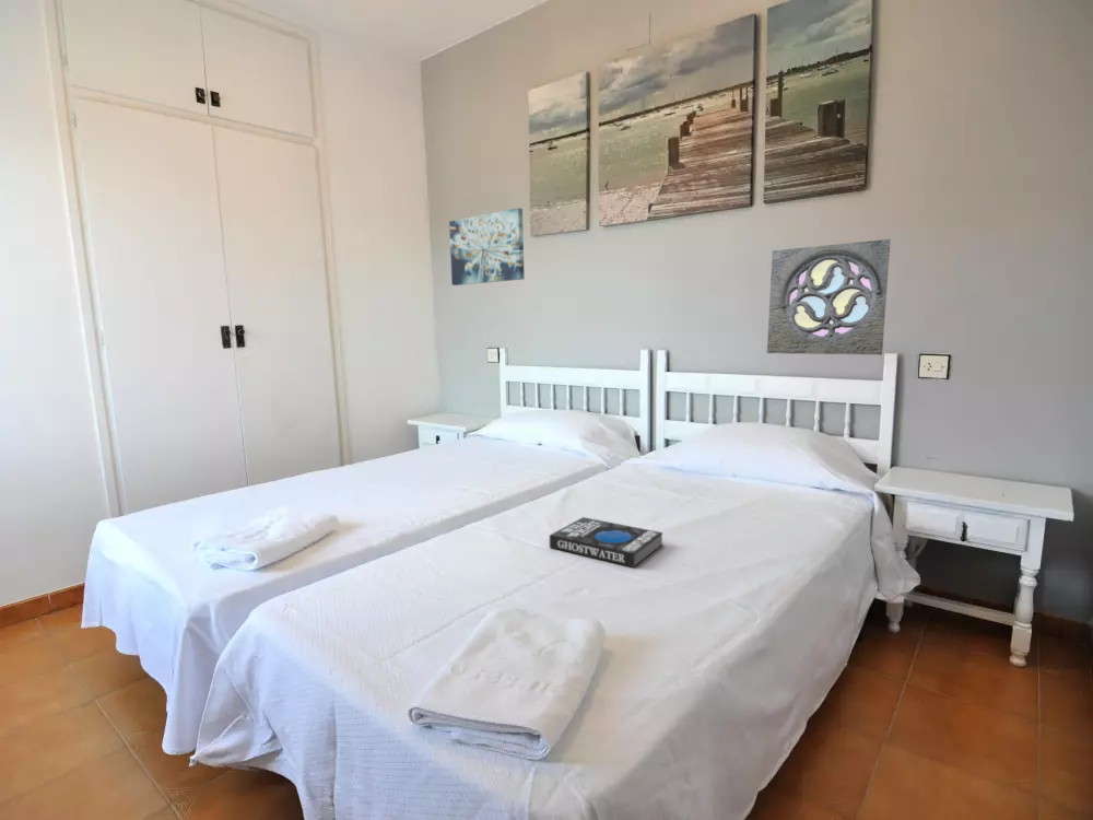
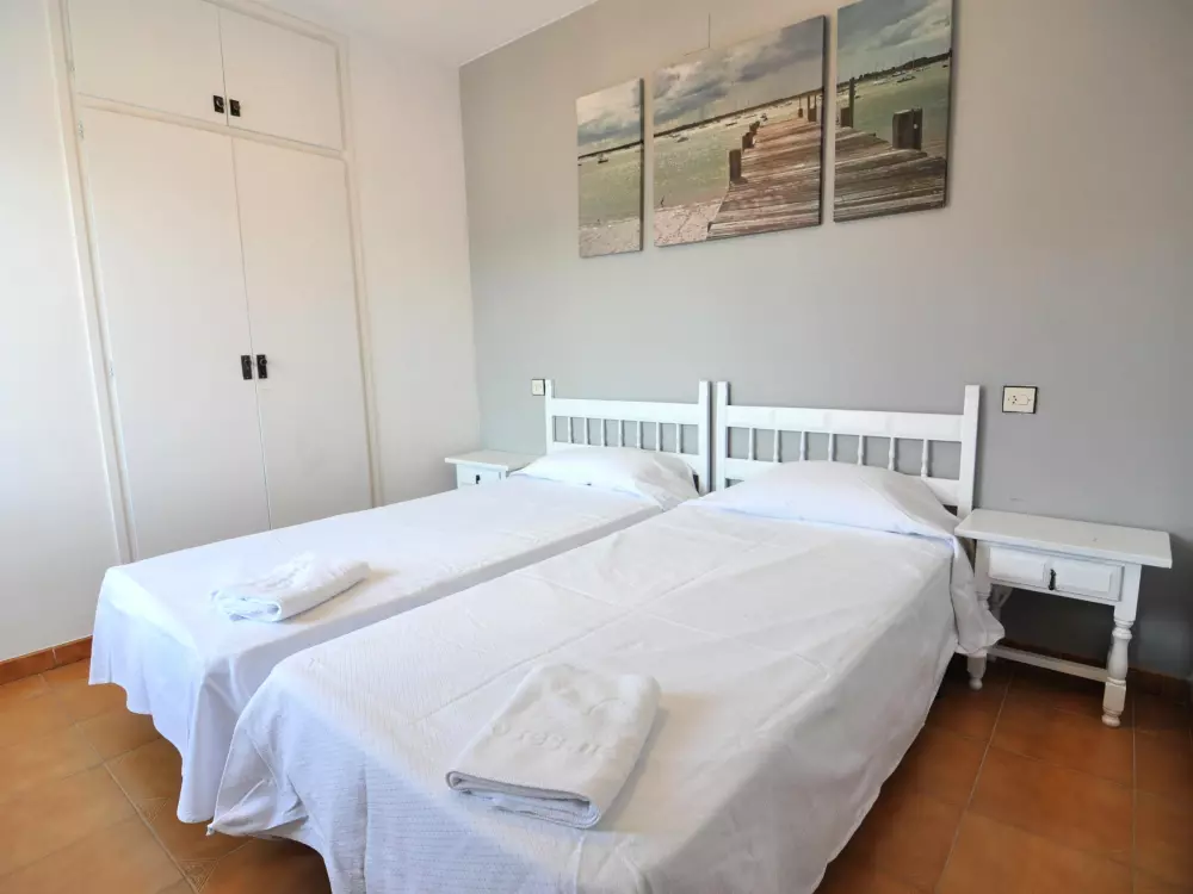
- book (606, 539)
- wall ornament (824, 300)
- wall art (484, 248)
